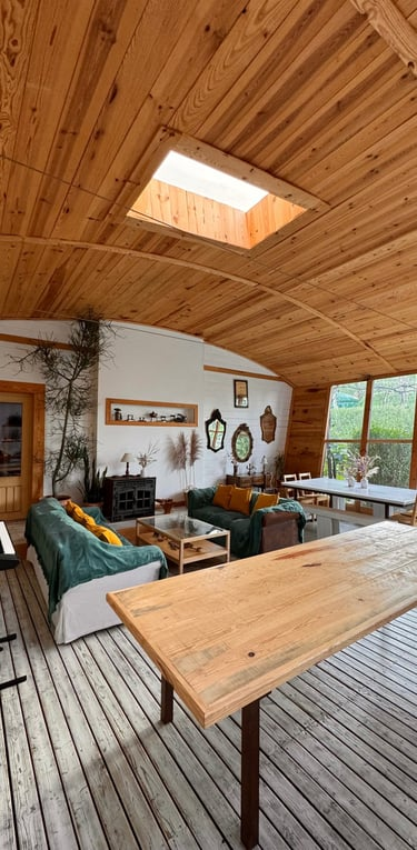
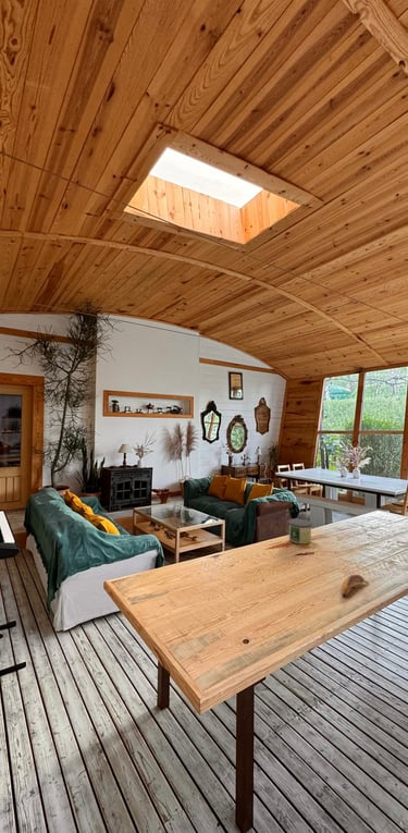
+ banana (351, 583)
+ candle (299, 531)
